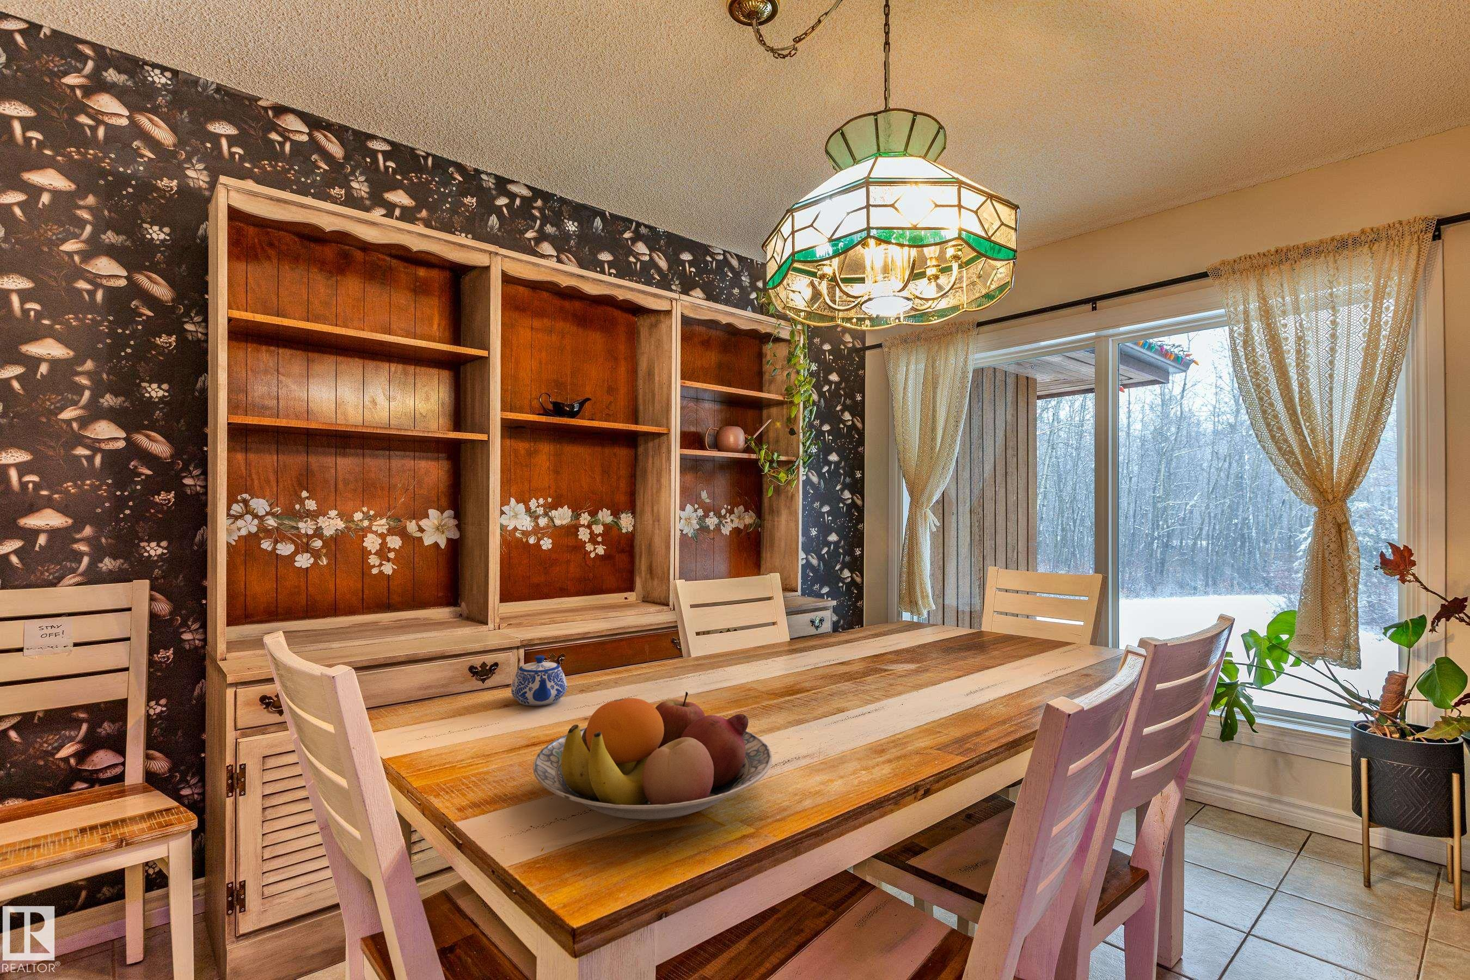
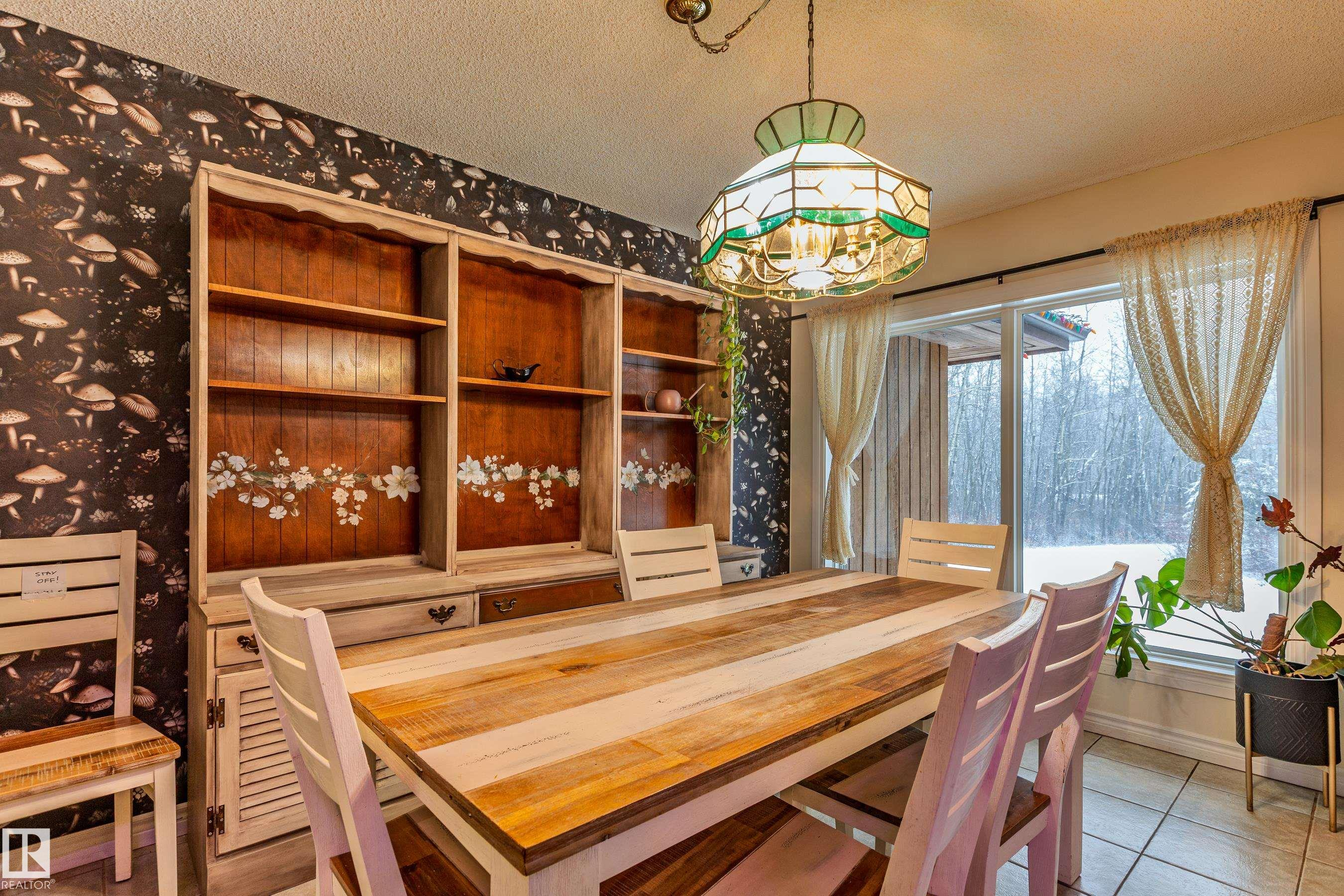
- fruit bowl (654, 745)
- teapot (539, 679)
